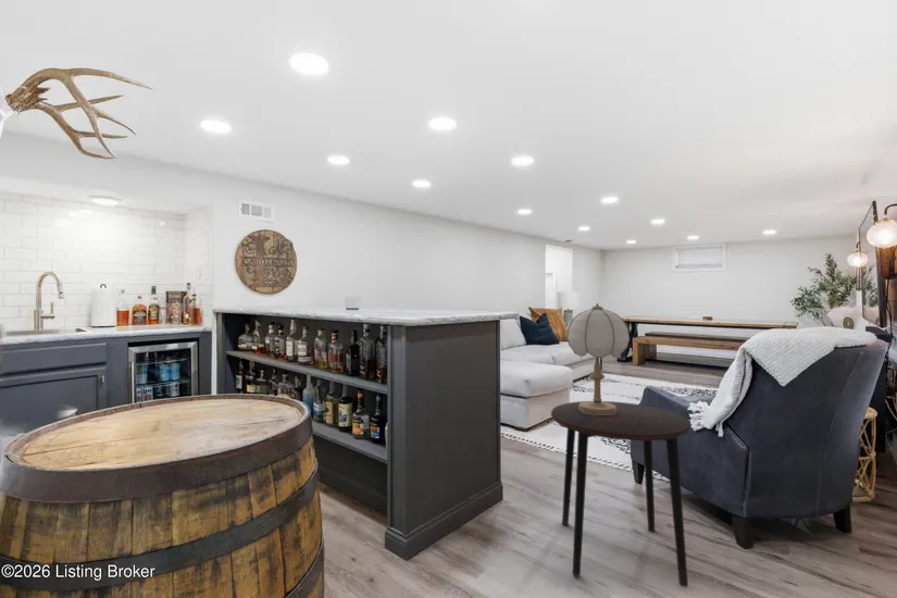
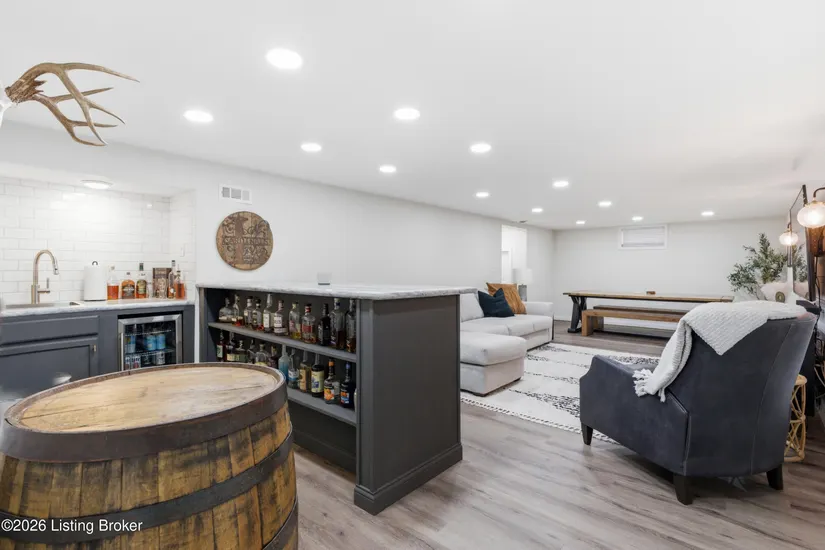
- side table (645, 479)
- table lamp (597, 356)
